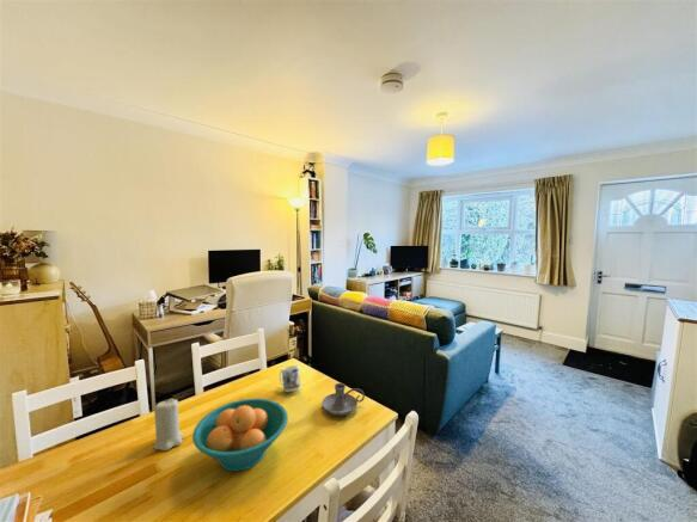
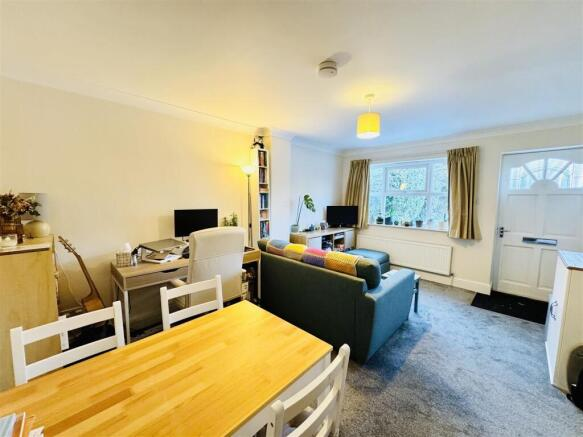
- mug (288, 377)
- fruit bowl (243, 431)
- candle holder (343, 397)
- candle (167, 420)
